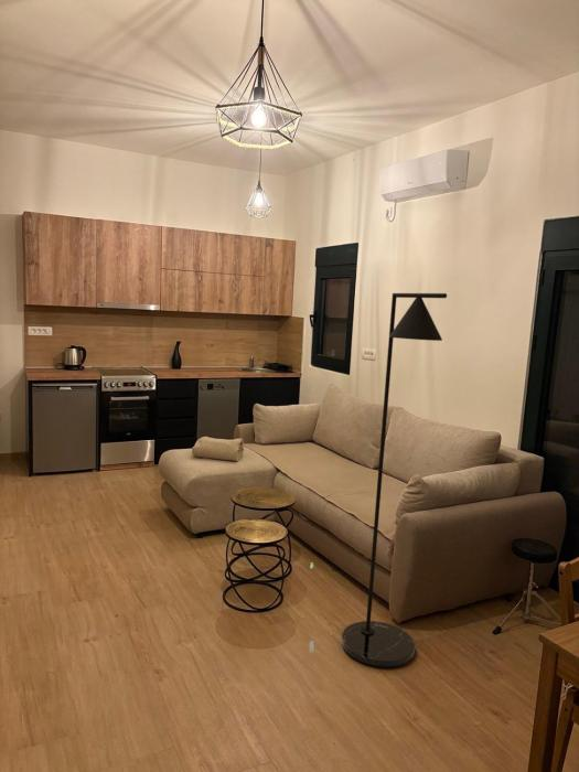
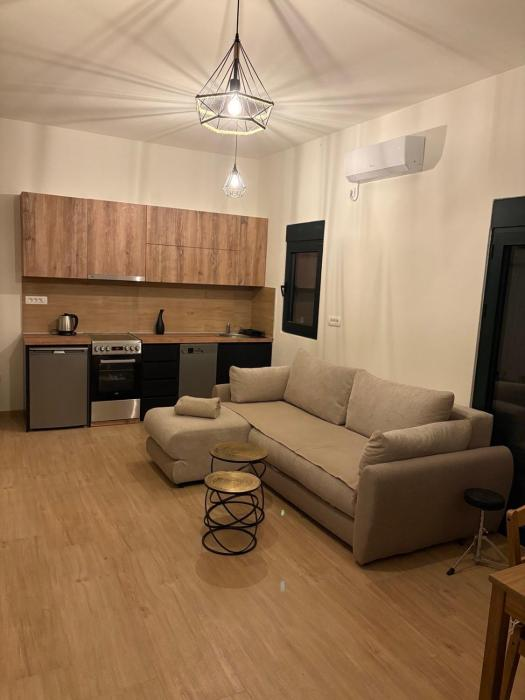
- floor lamp (382, 475)
